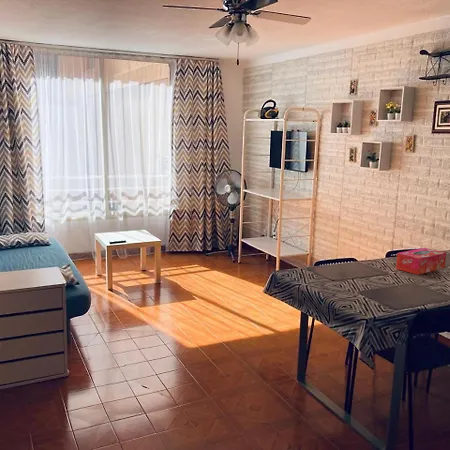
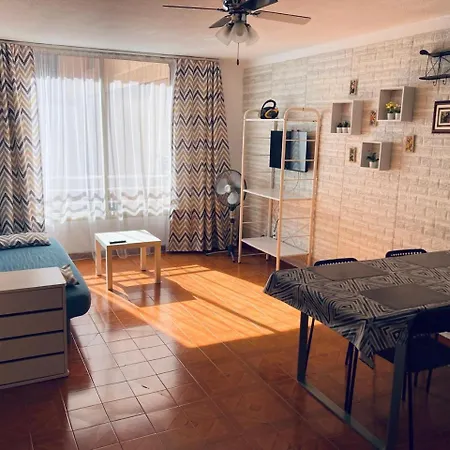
- tissue box (421, 260)
